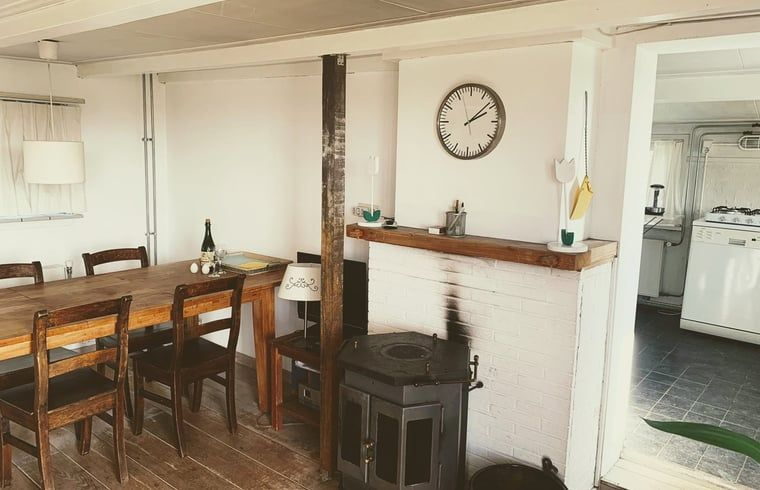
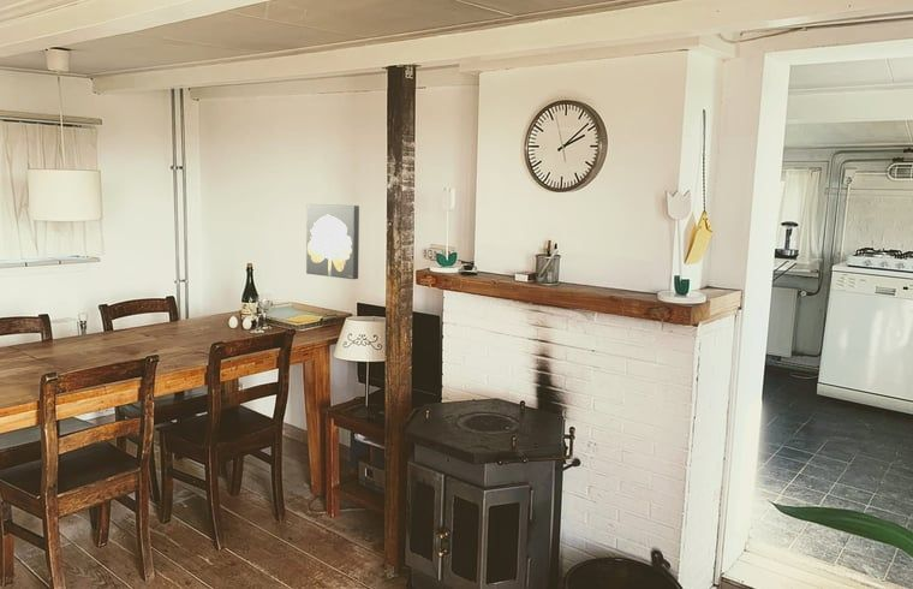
+ wall art (332, 240)
